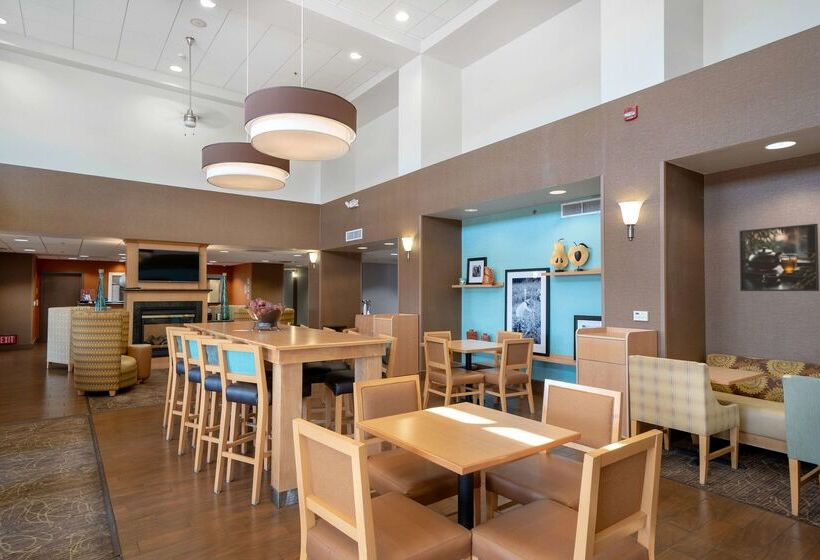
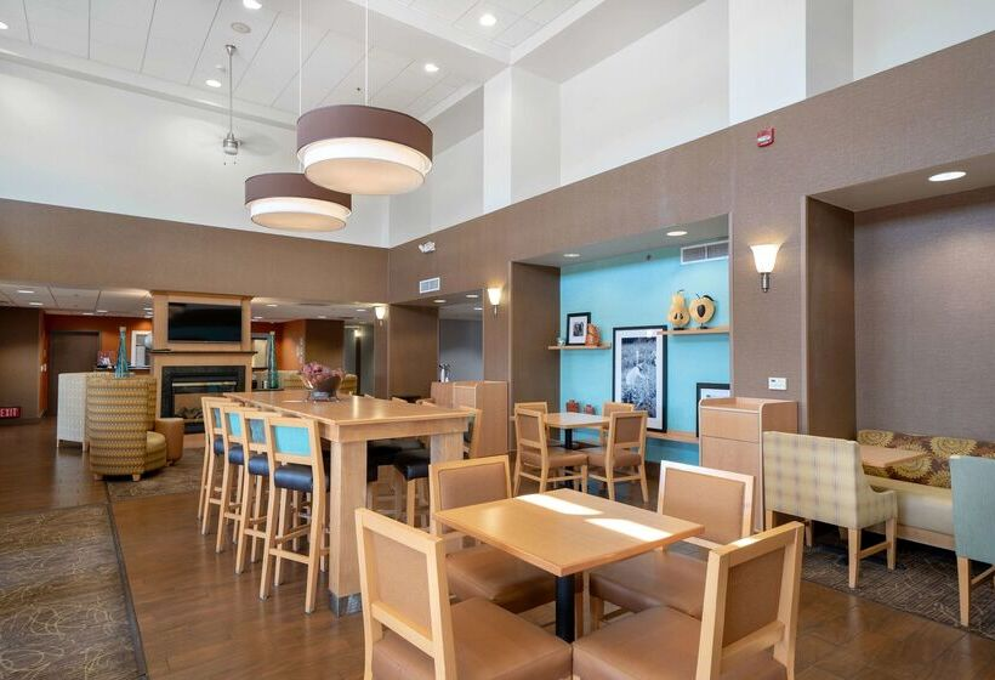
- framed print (777, 259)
